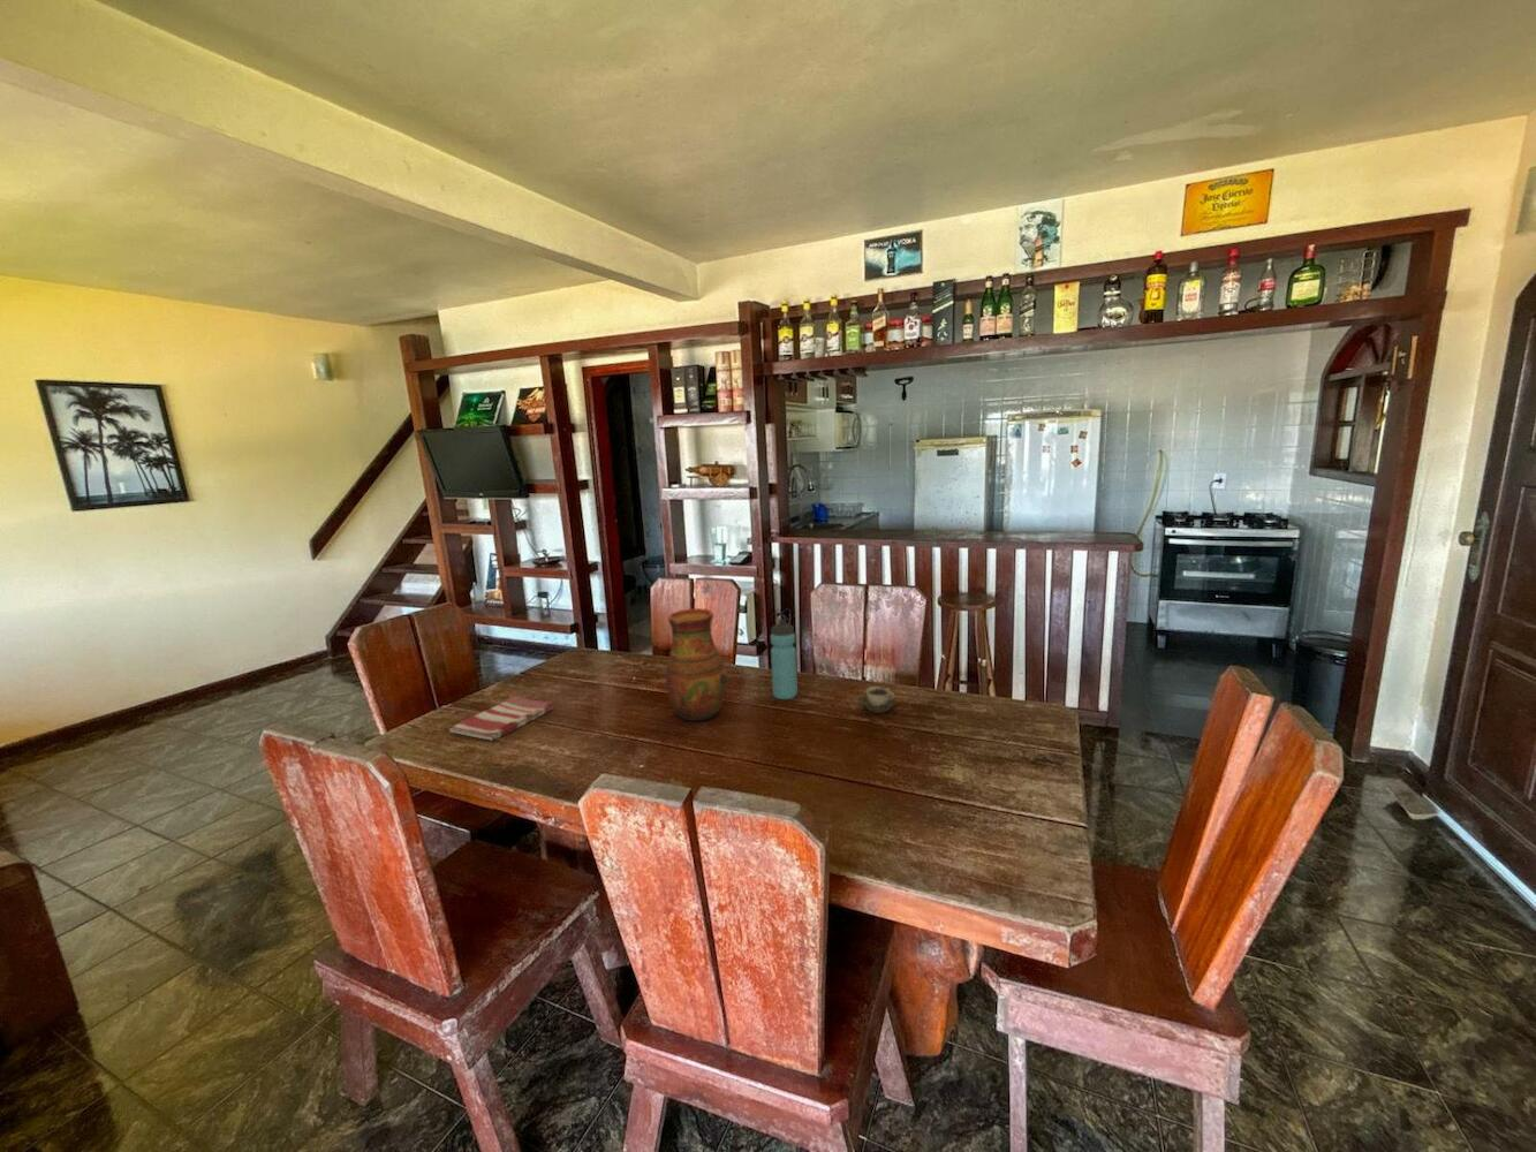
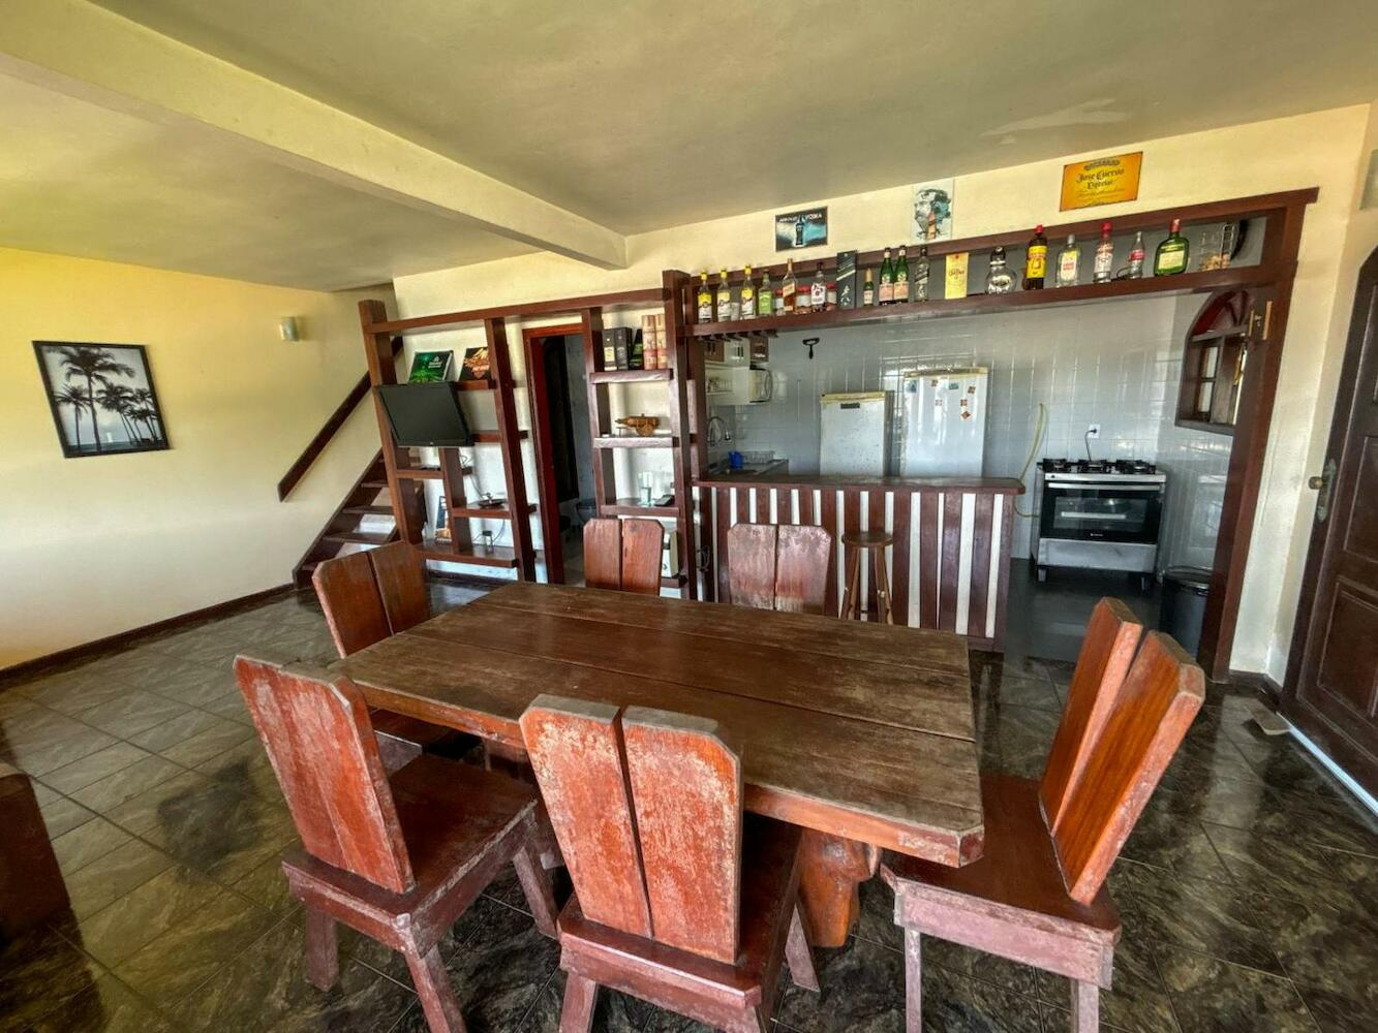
- cup (878, 699)
- water bottle (783, 658)
- vase (695, 664)
- dish towel (502, 715)
